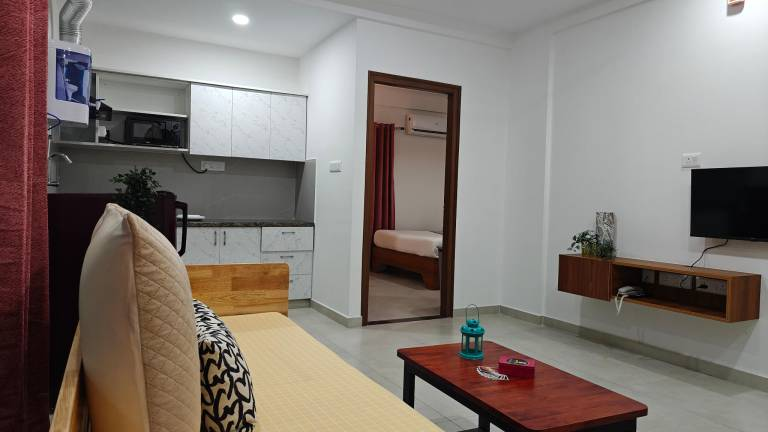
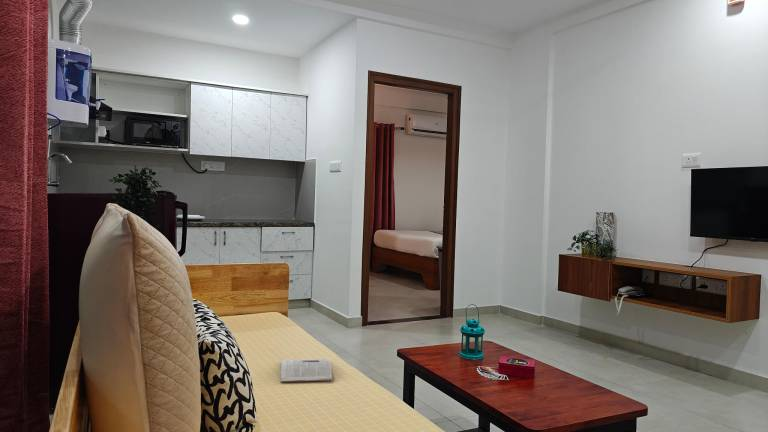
+ magazine (305, 365)
